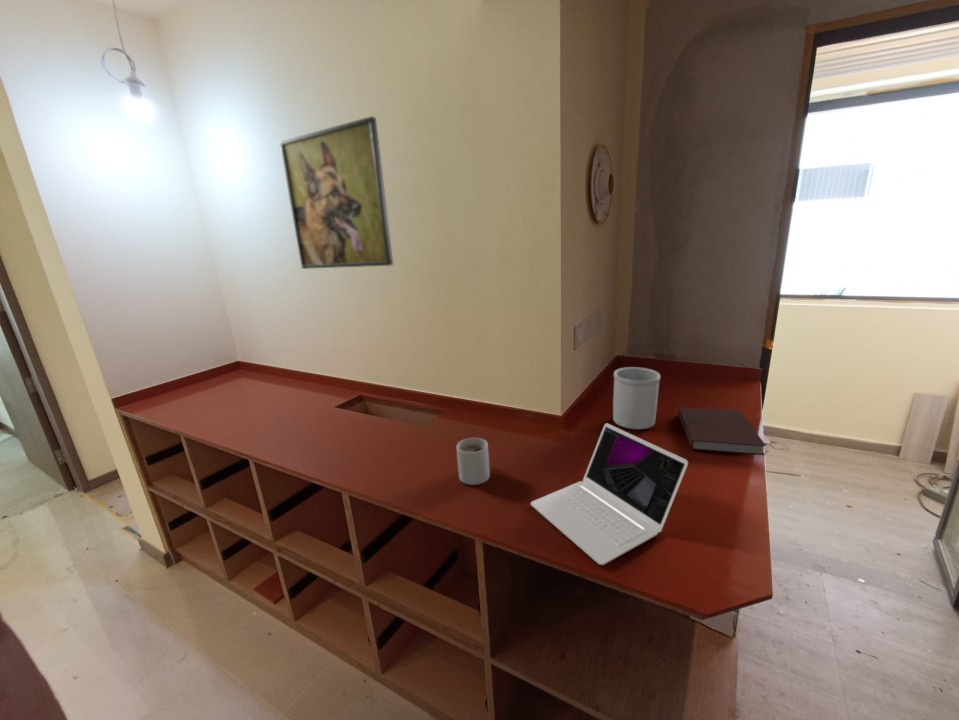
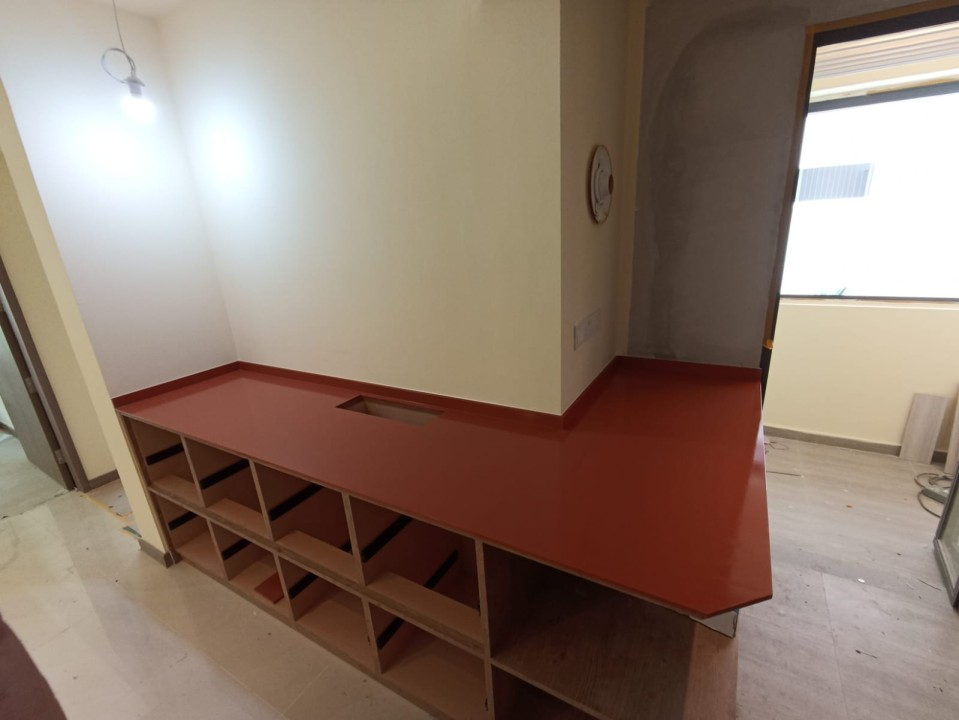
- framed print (334, 201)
- notebook (717, 428)
- laptop (604, 480)
- mug (474, 458)
- utensil holder (635, 397)
